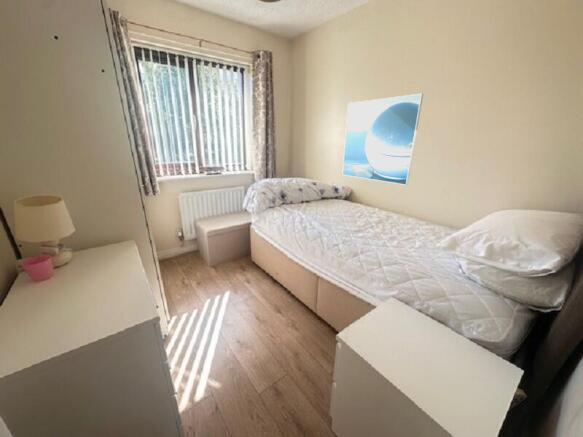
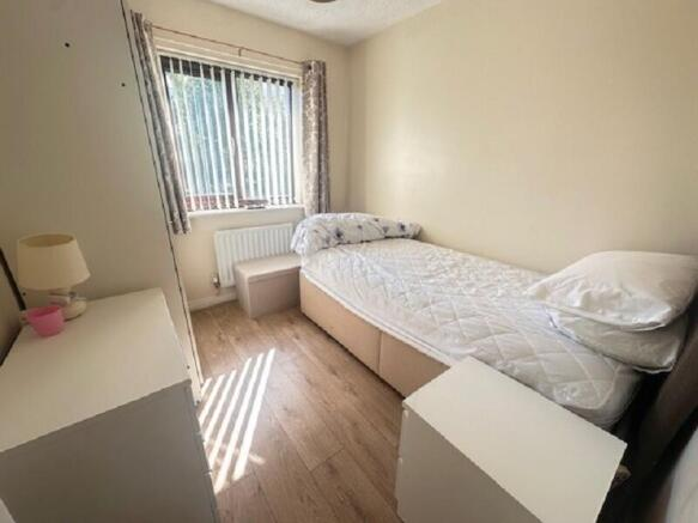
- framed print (376, 141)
